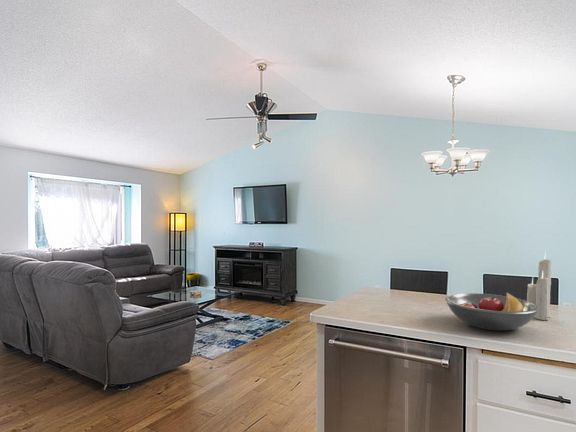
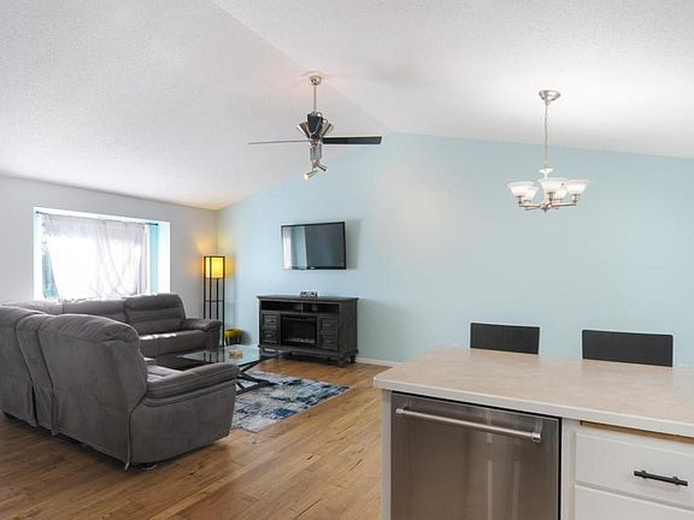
- fruit bowl (489, 310)
- candle (540, 281)
